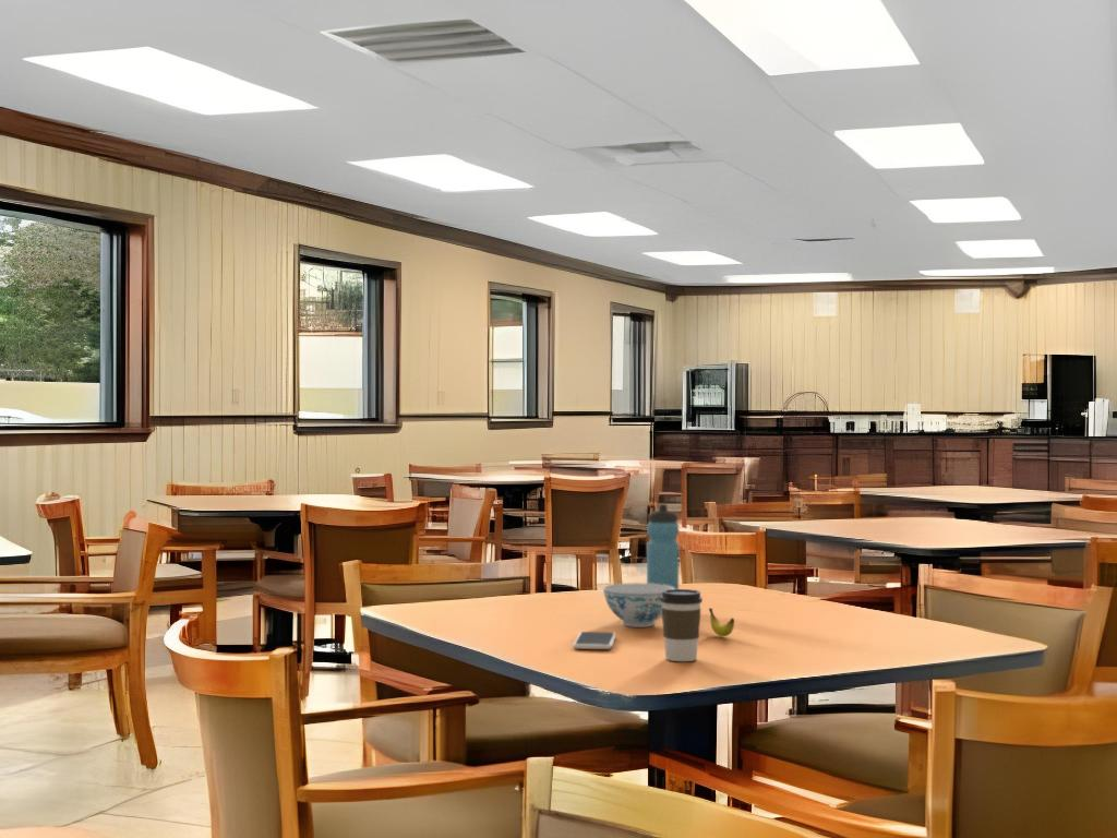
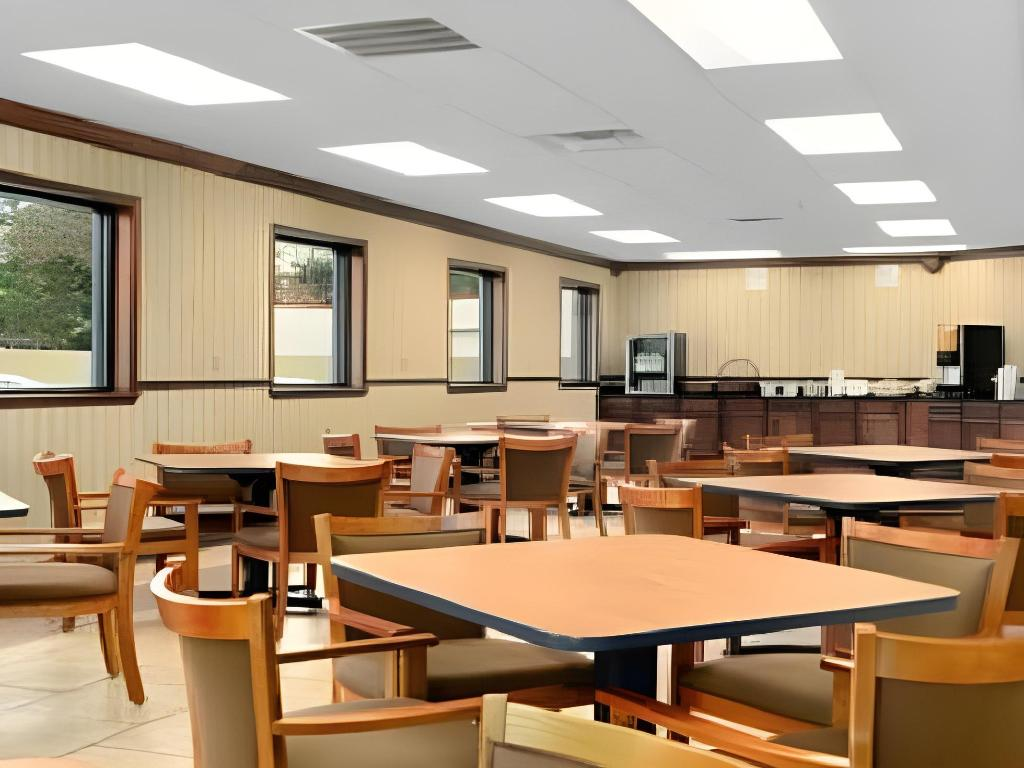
- water bottle (662, 555)
- smartphone (594, 639)
- coffee cup (681, 624)
- banana (721, 624)
- chinaware (638, 606)
